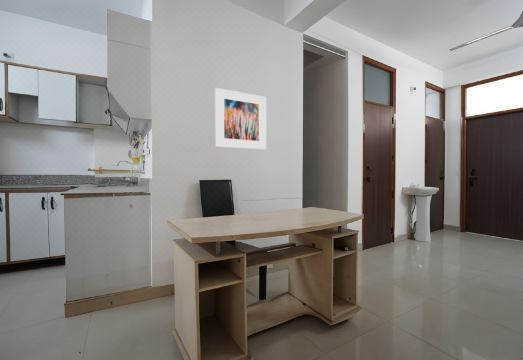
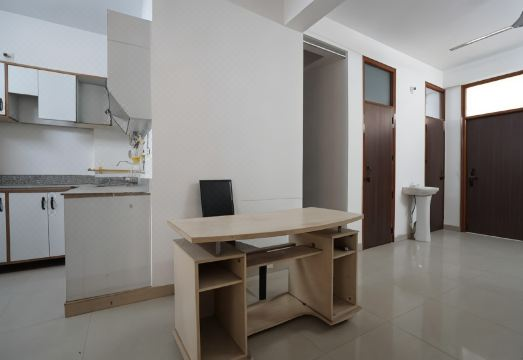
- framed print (241, 120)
